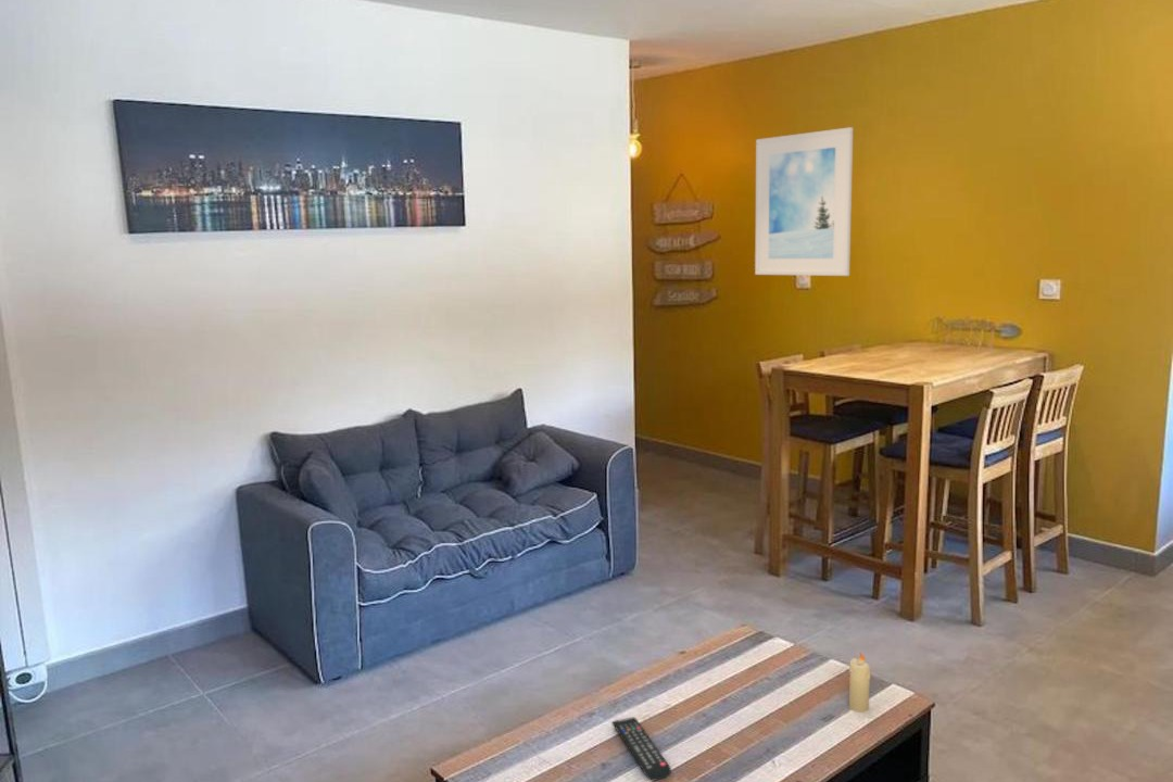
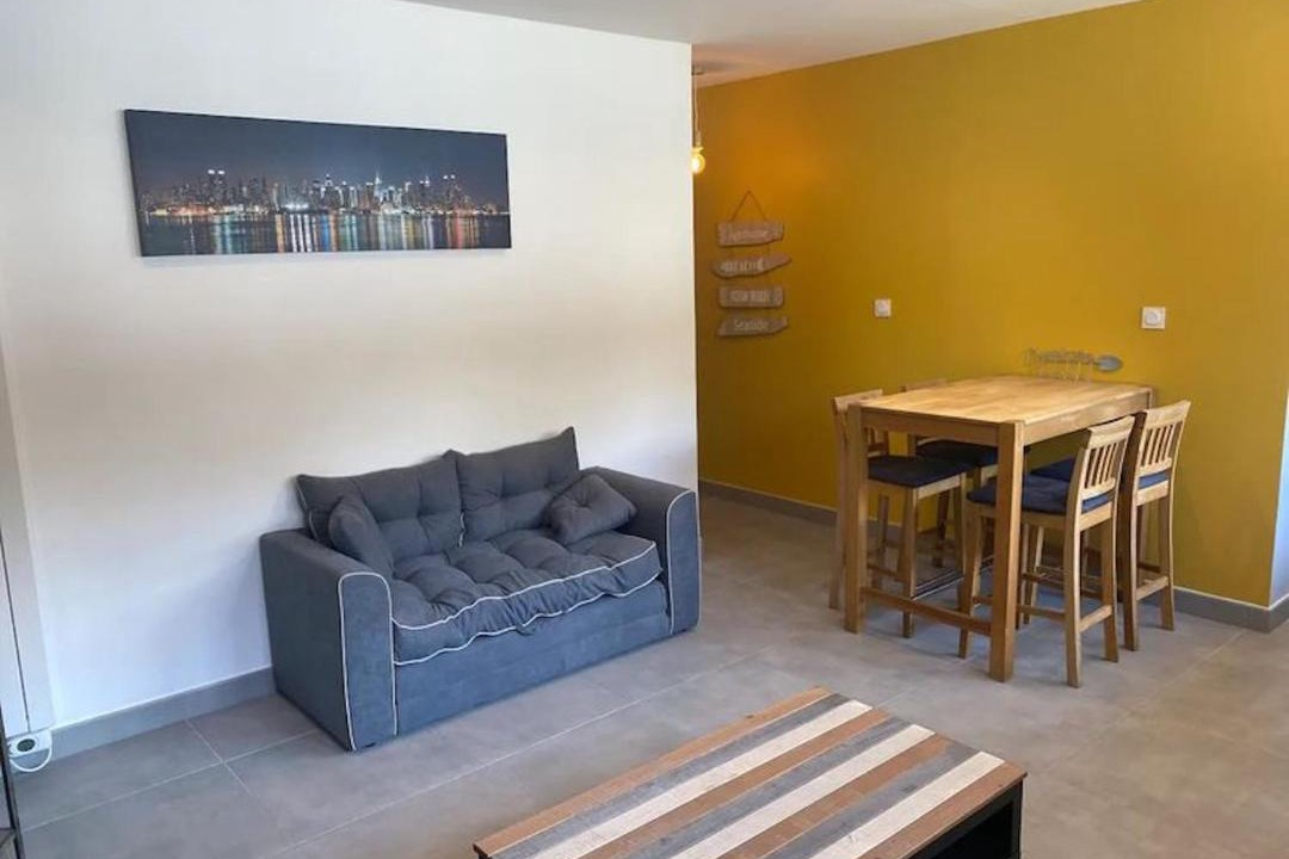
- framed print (800, 205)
- remote control (640, 746)
- candle (859, 680)
